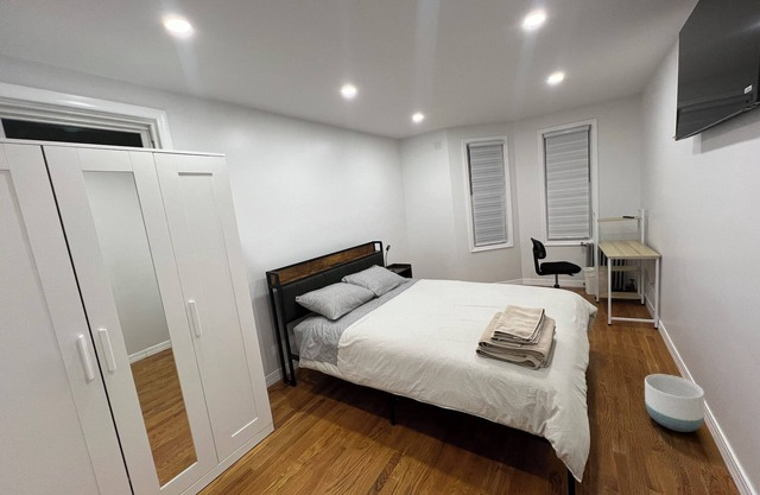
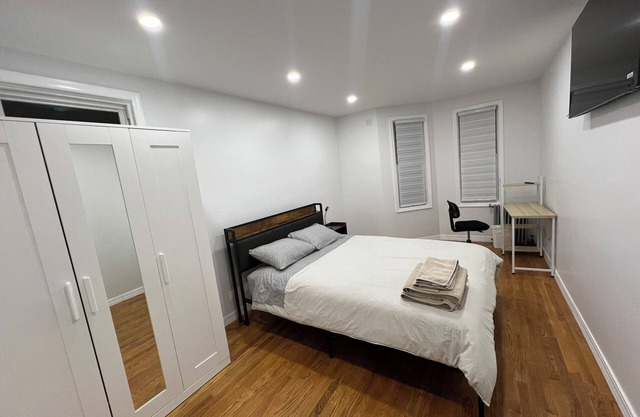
- planter (673, 405)
